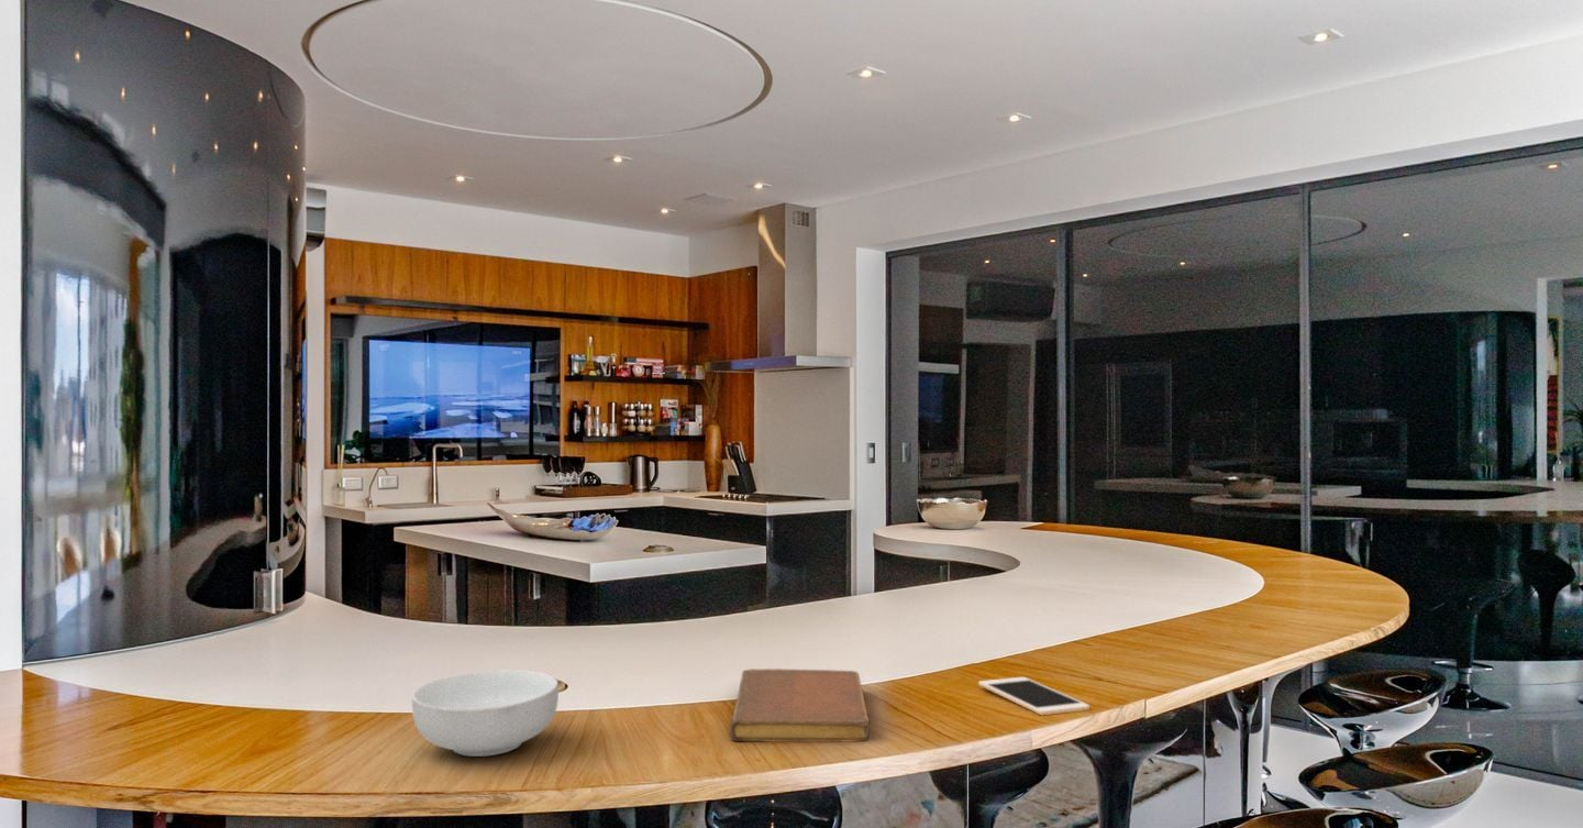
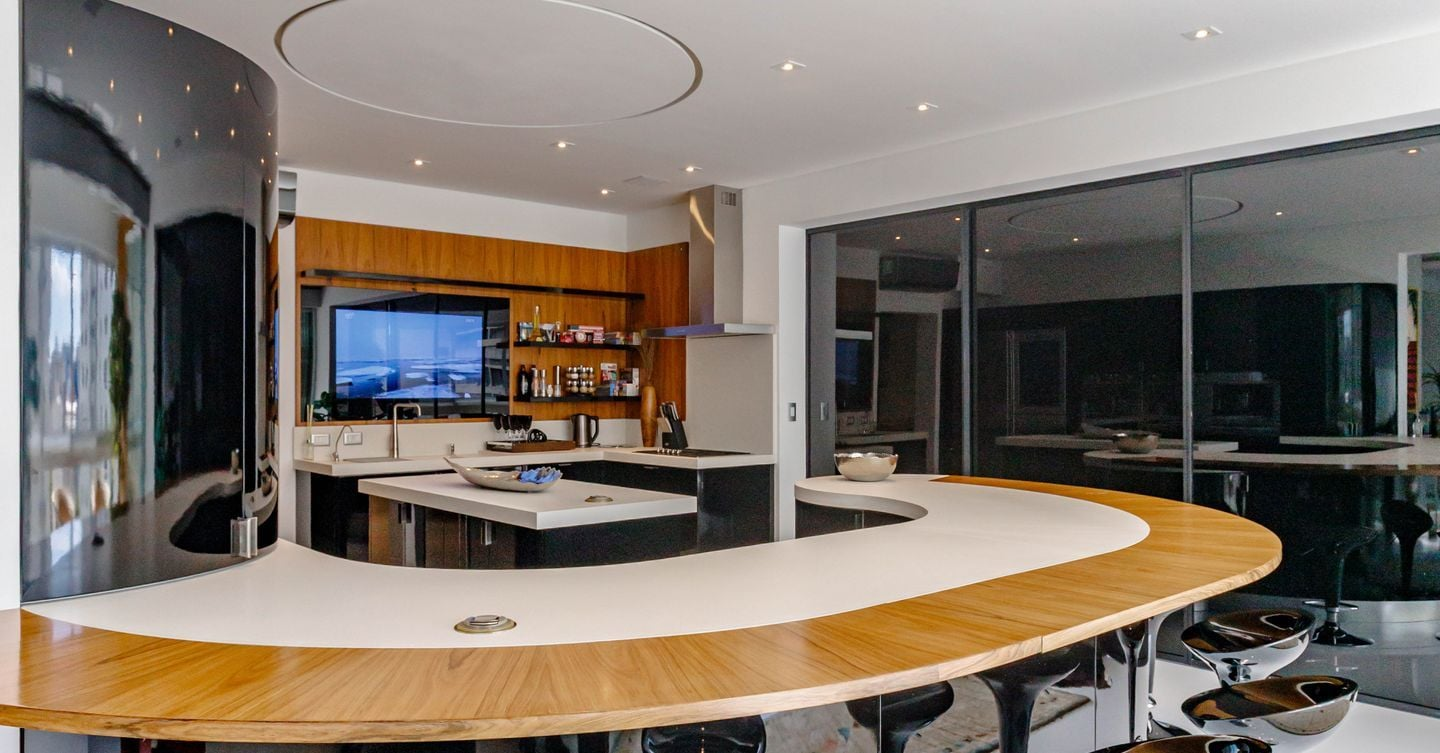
- cell phone (1031, 695)
- cereal bowl (486, 716)
- notebook (799, 702)
